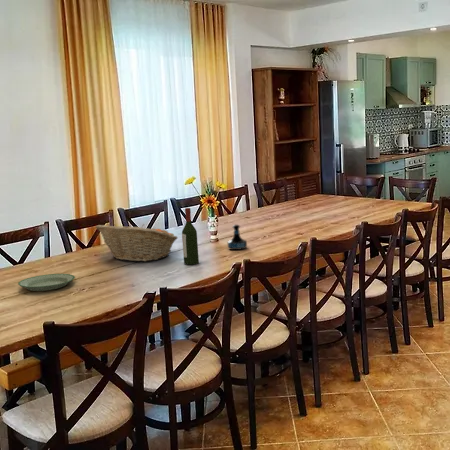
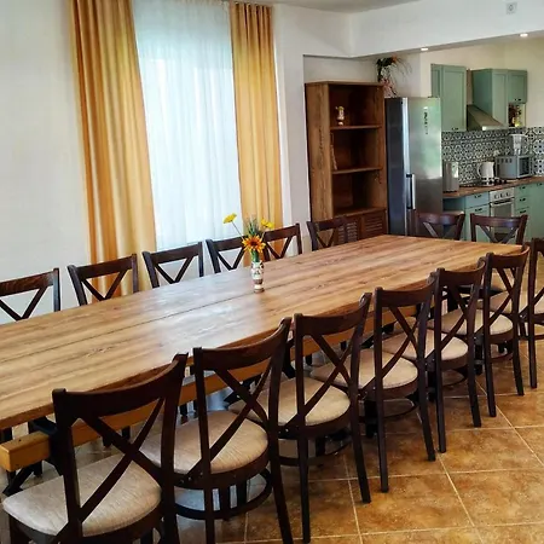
- plate (47, 282)
- wine bottle (189, 235)
- fruit basket (136, 239)
- tequila bottle (236, 236)
